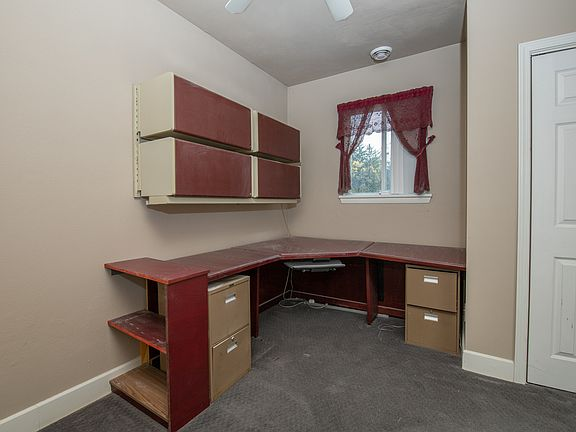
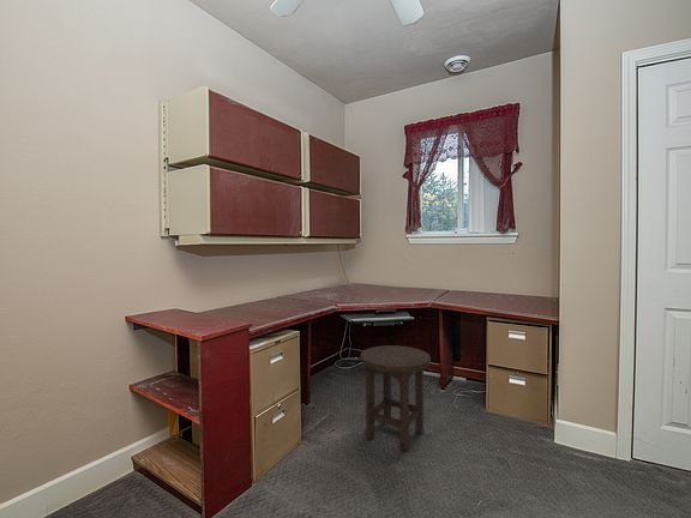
+ stool (390, 394)
